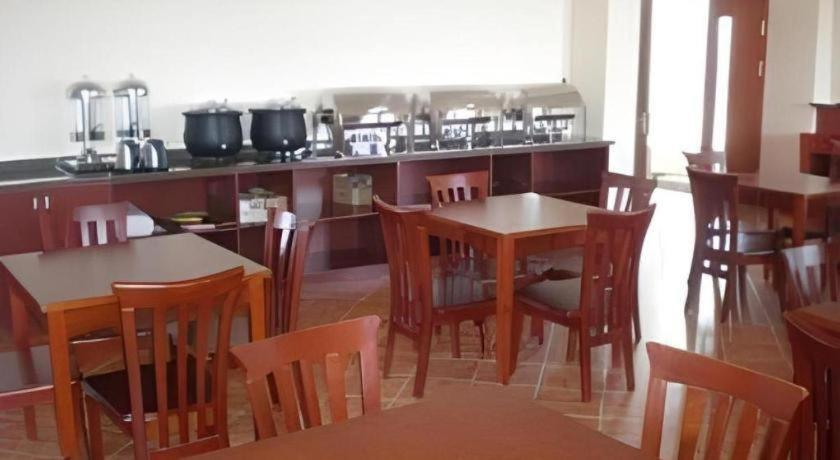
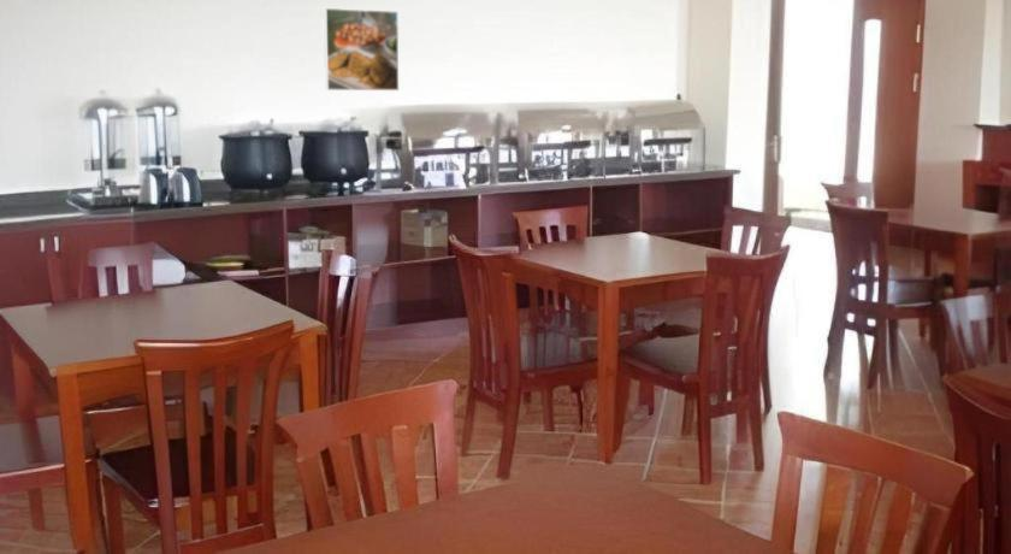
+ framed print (361, 49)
